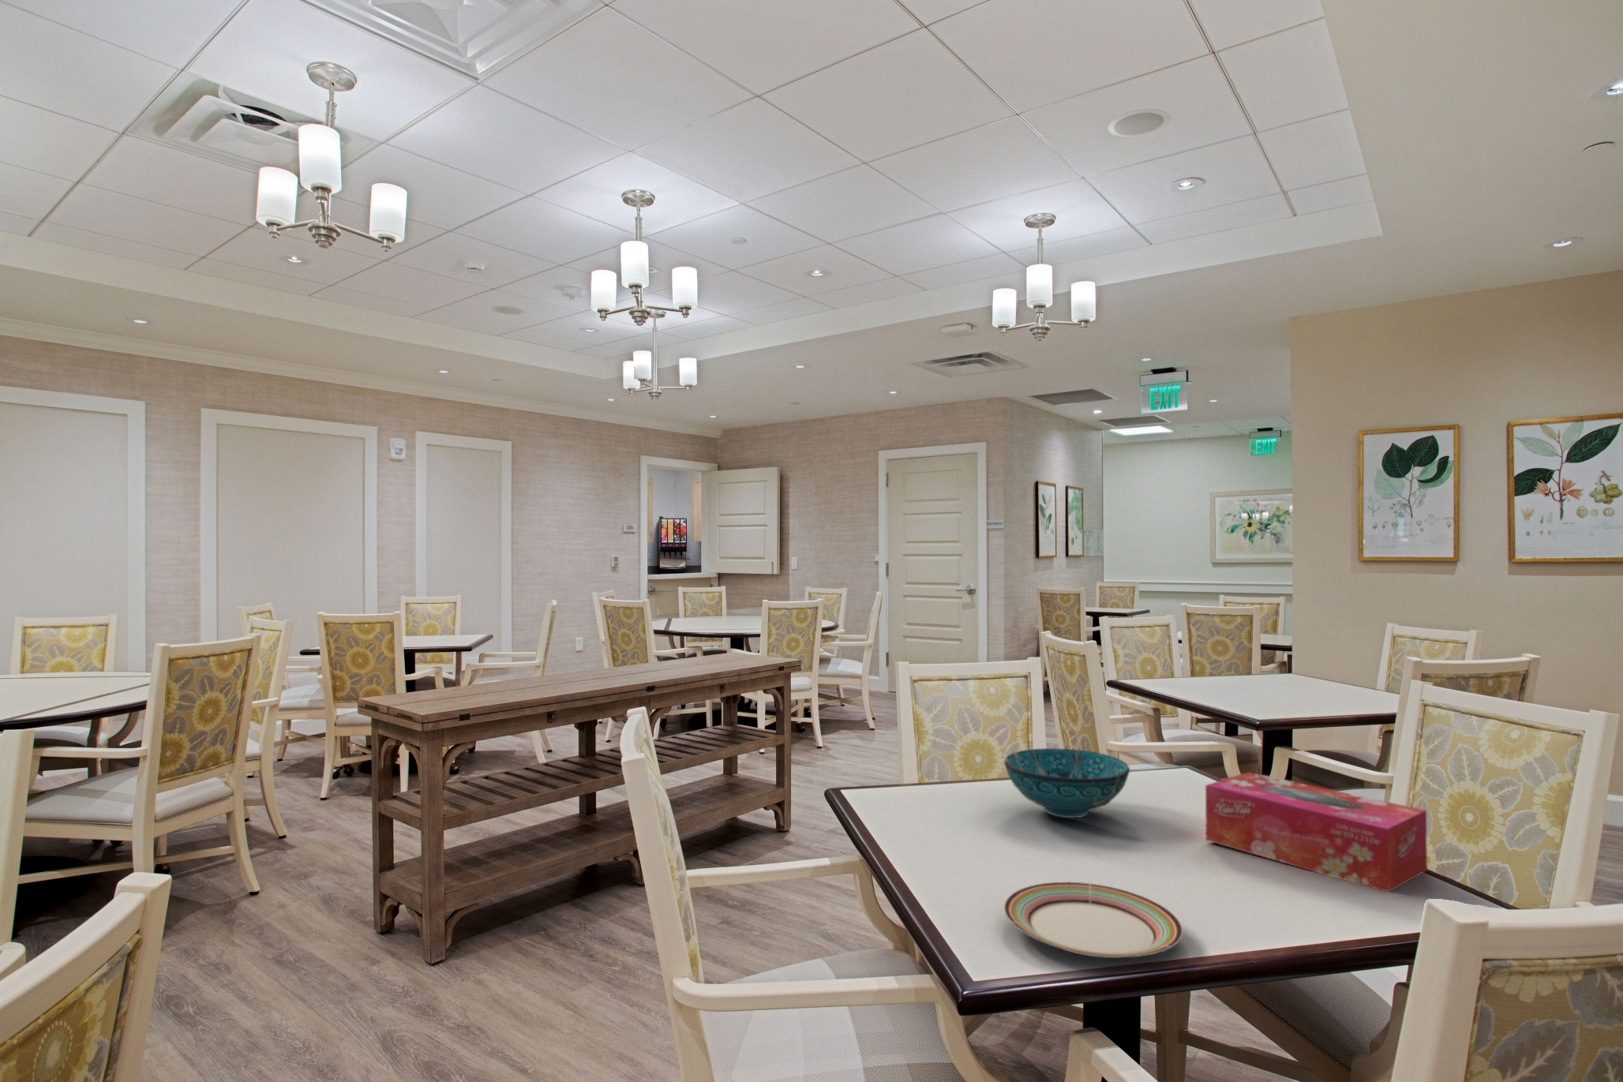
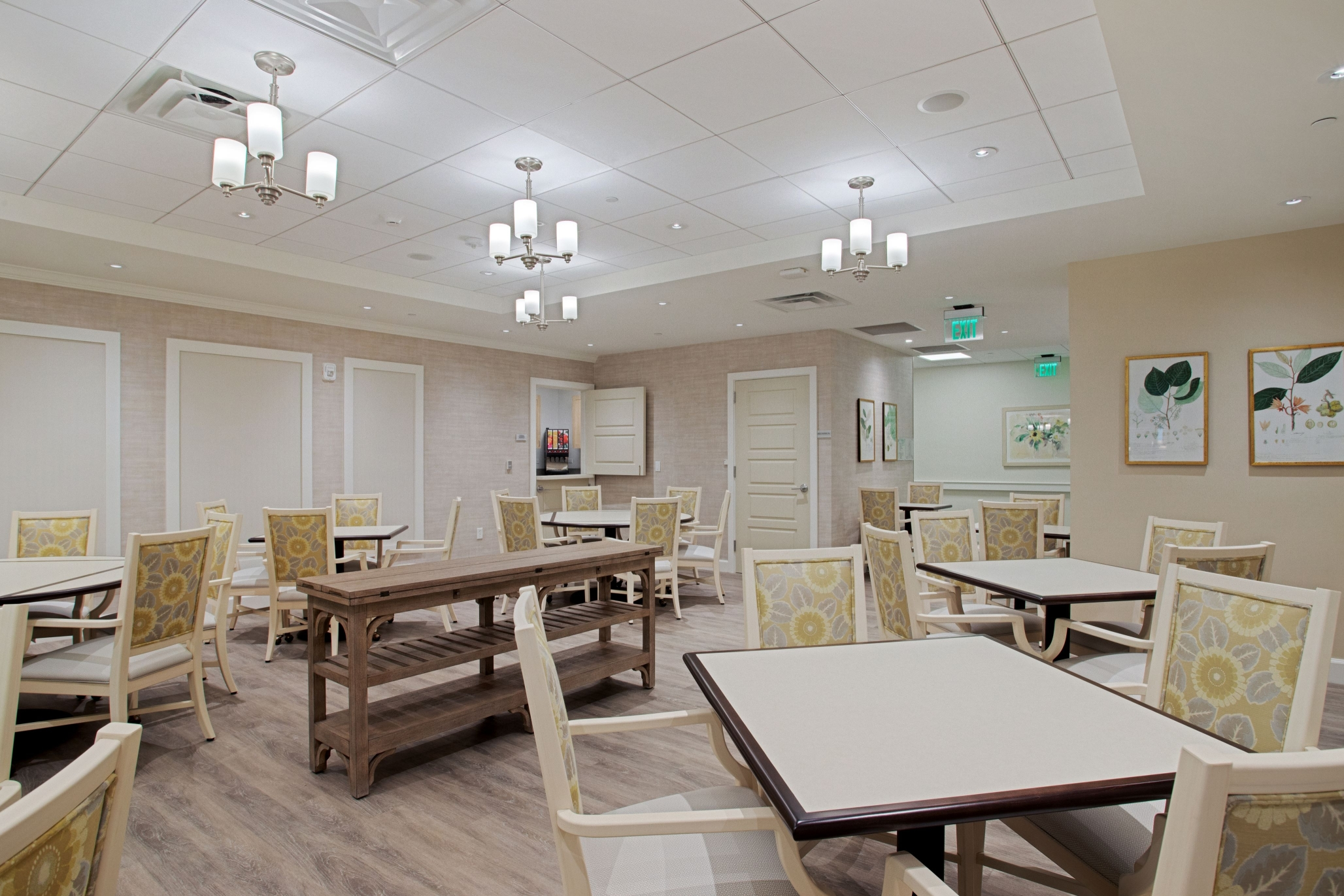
- tissue box (1310, 826)
- plate (1090, 923)
- decorative bowl (1065, 786)
